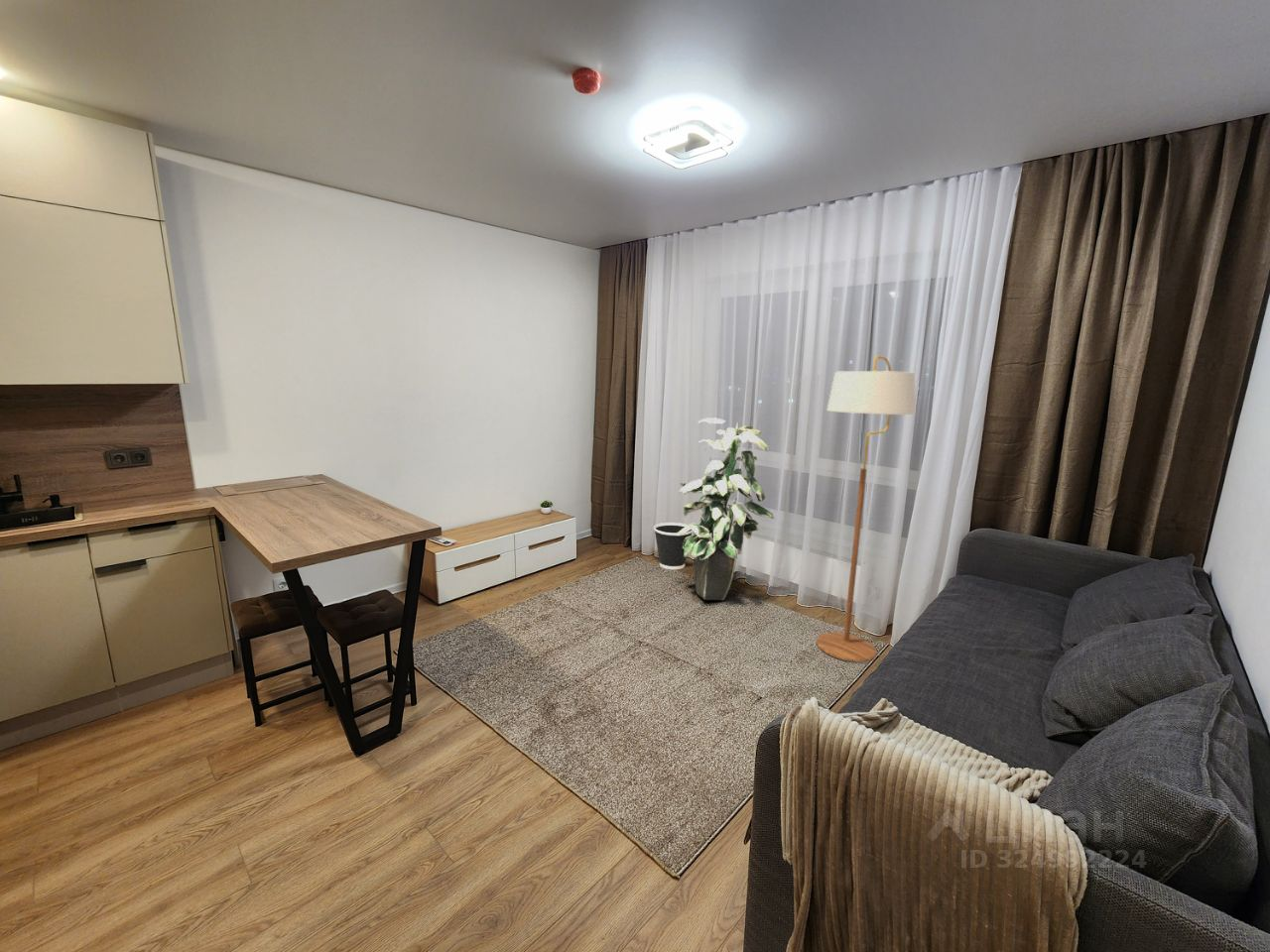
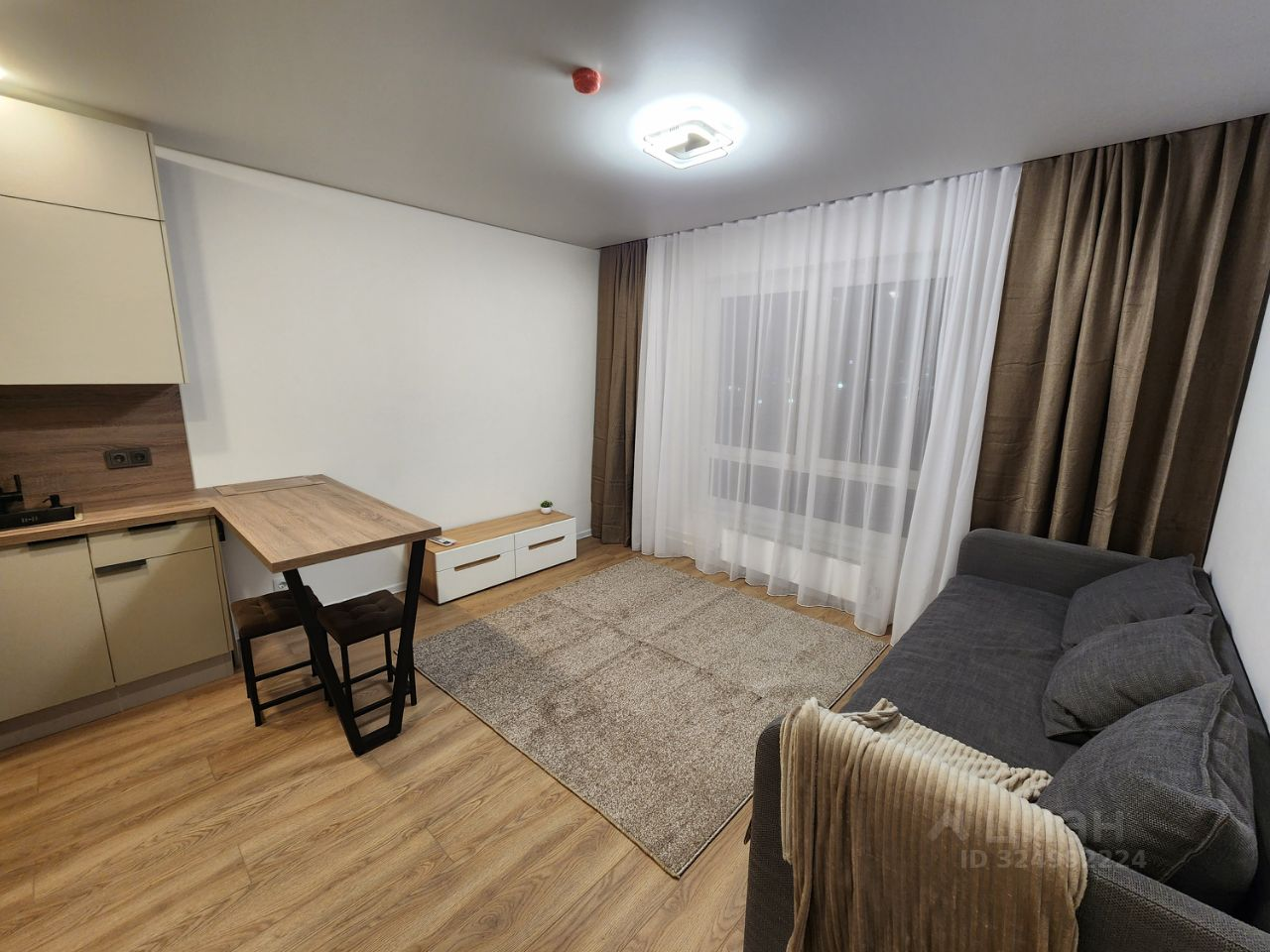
- wastebasket (673, 546)
- floor lamp (862, 508)
- indoor plant (719, 509)
